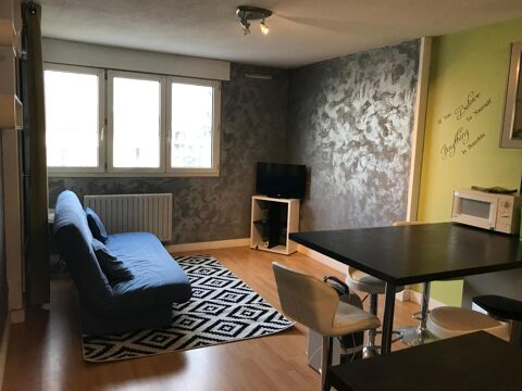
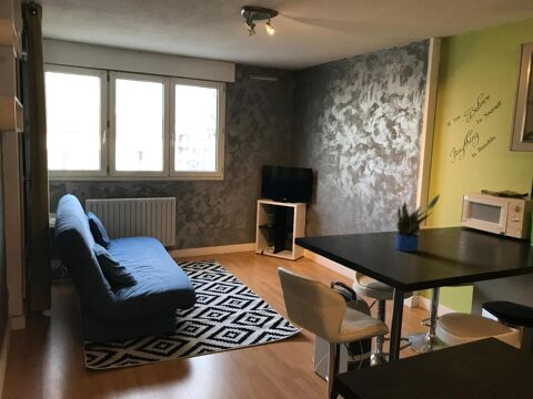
+ potted plant (414, 221)
